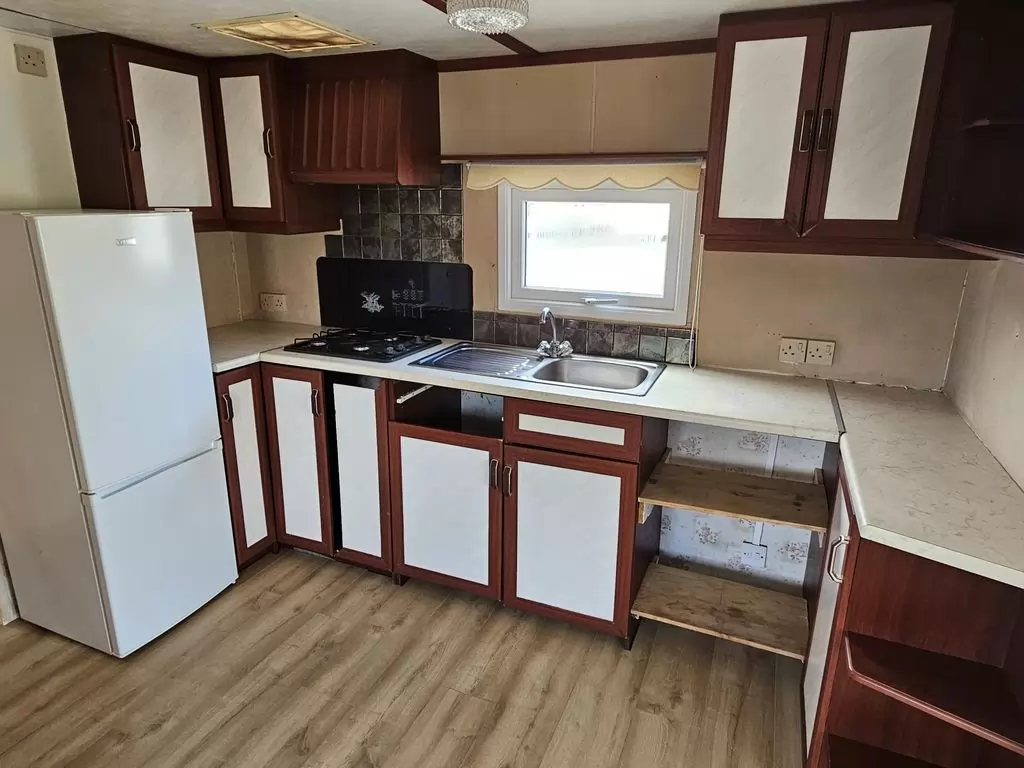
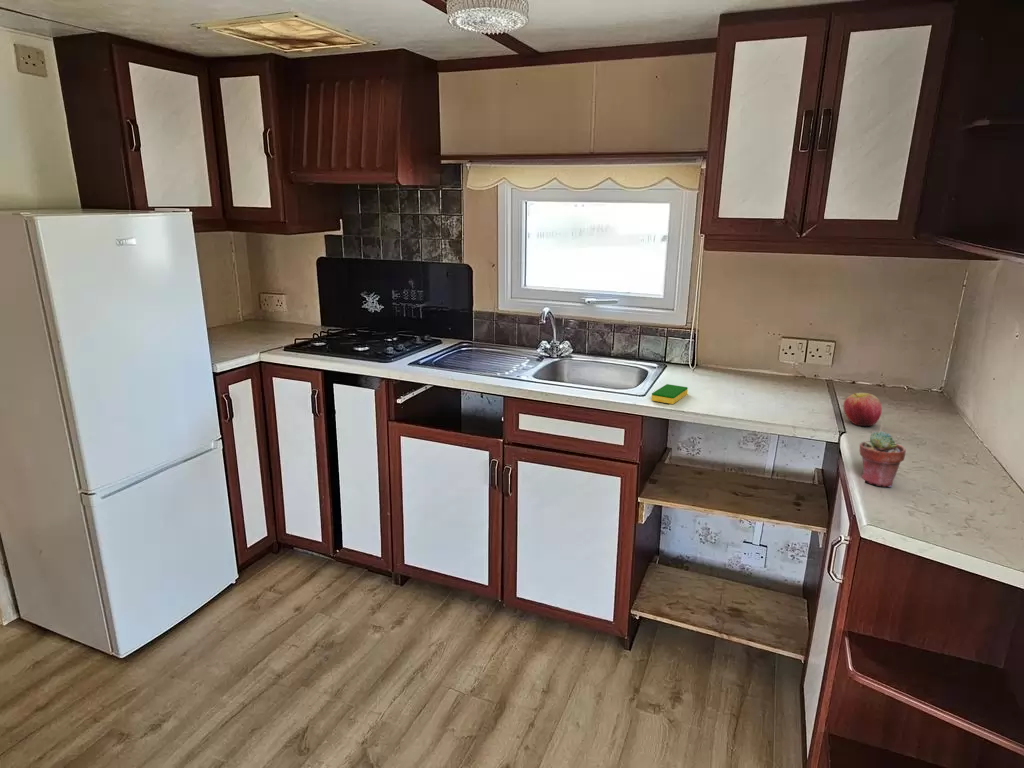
+ apple (862, 408)
+ potted succulent (881, 456)
+ dish sponge (669, 393)
